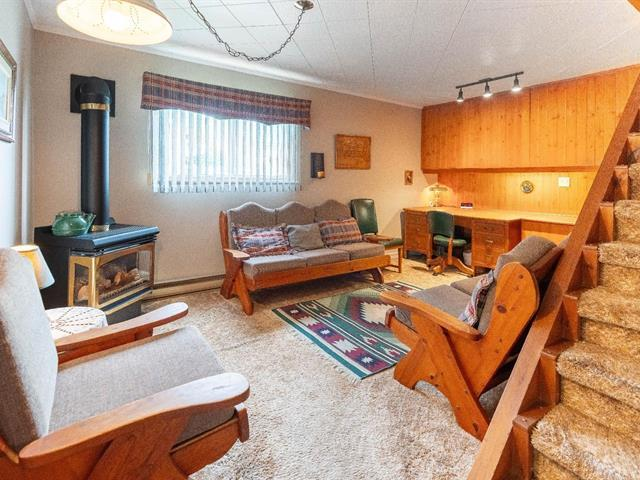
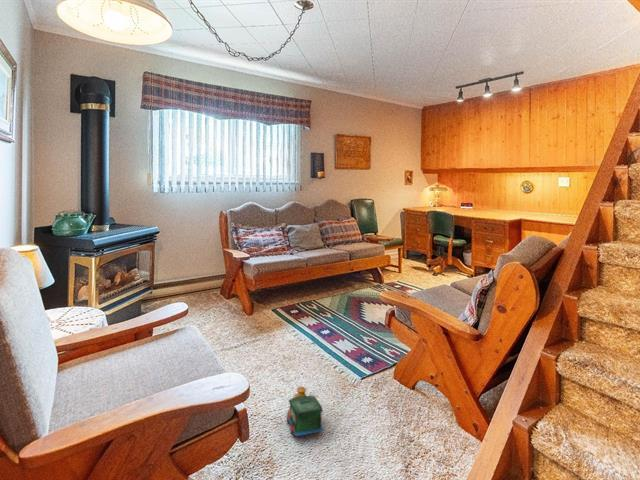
+ toy train (302, 407)
